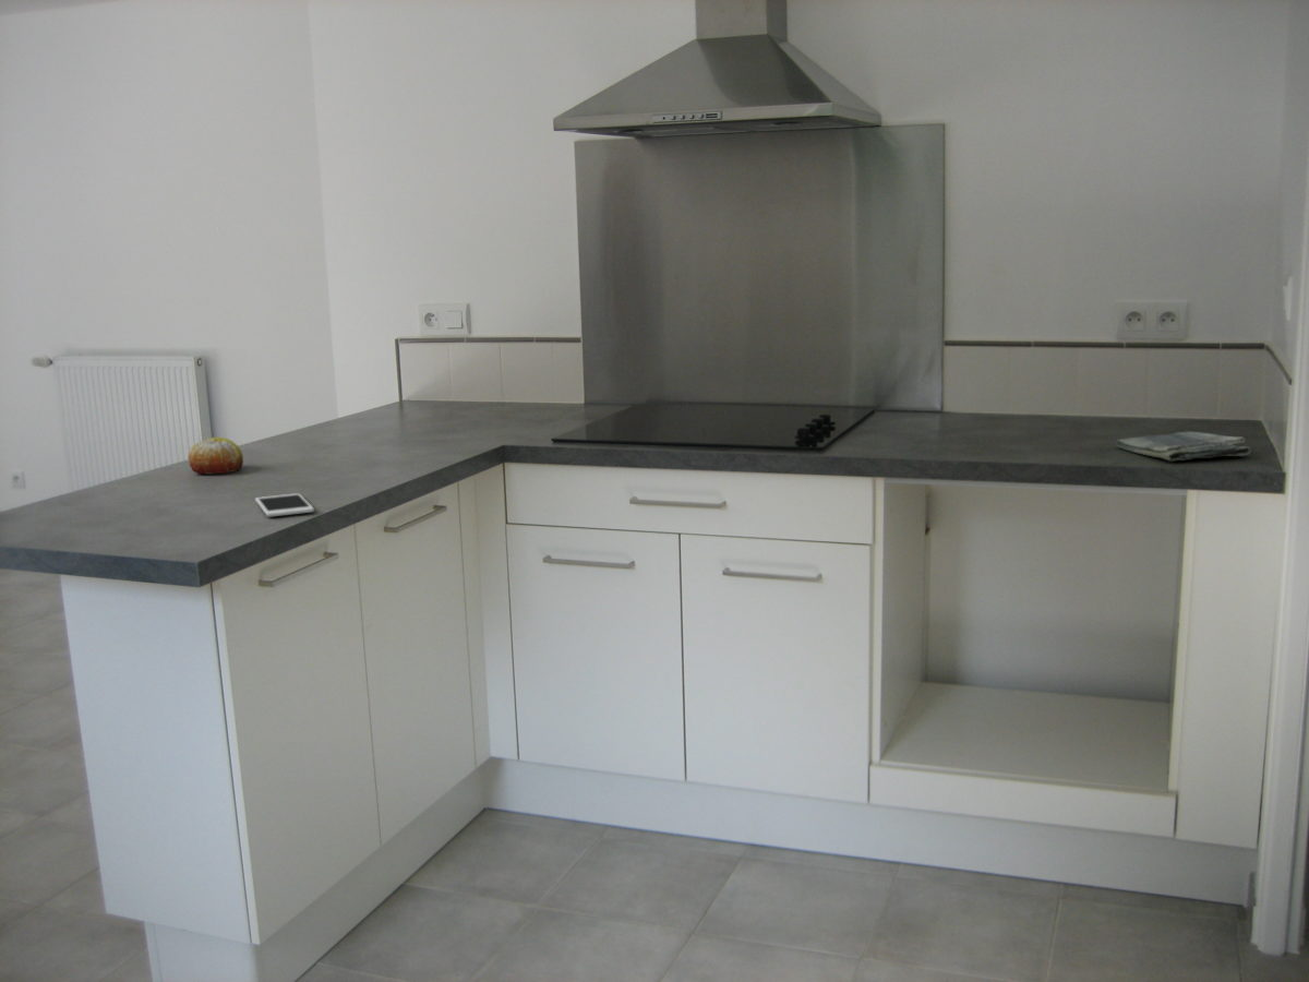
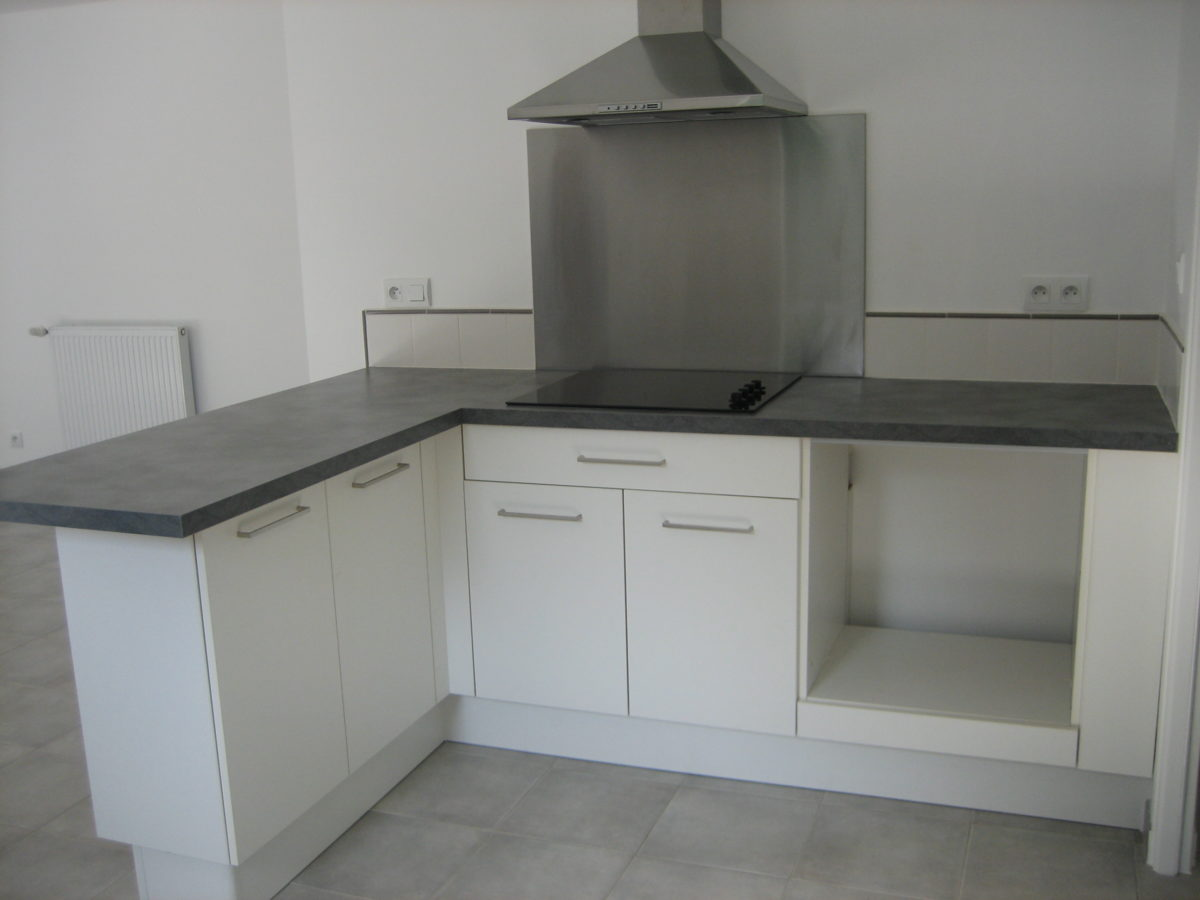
- cell phone (284, 504)
- dish towel (1181, 443)
- fruit (214, 454)
